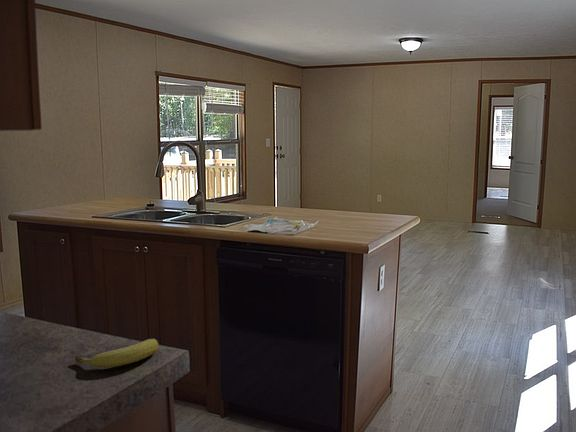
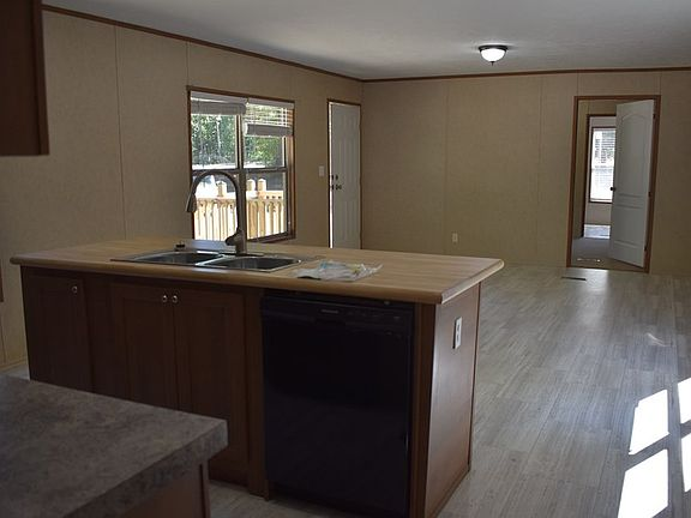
- fruit (122, 352)
